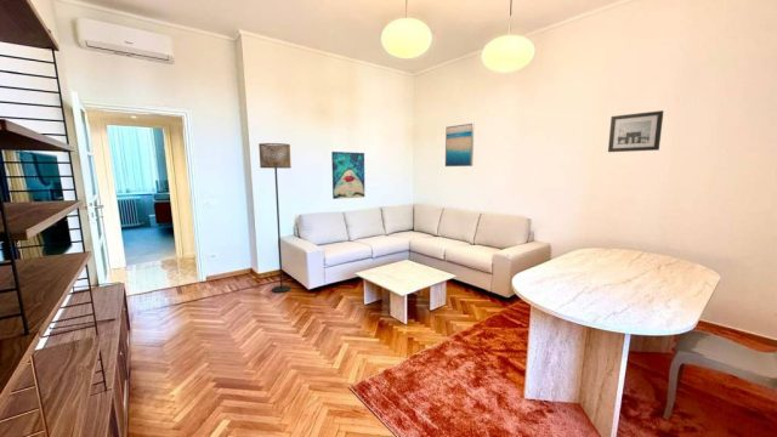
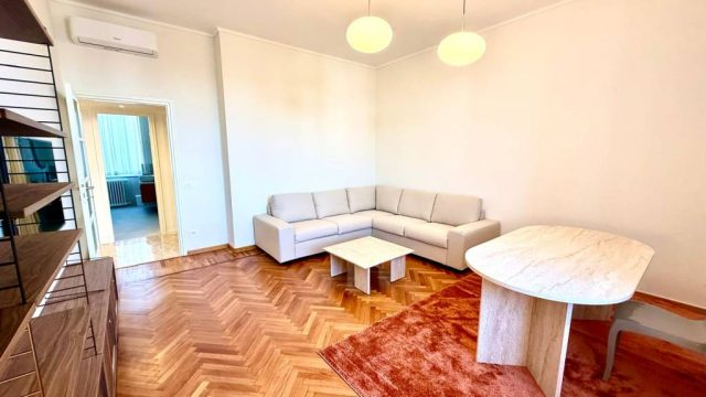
- wall art (634, 132)
- floor lamp (278, 218)
- wall art (348, 175)
- wall art (459, 146)
